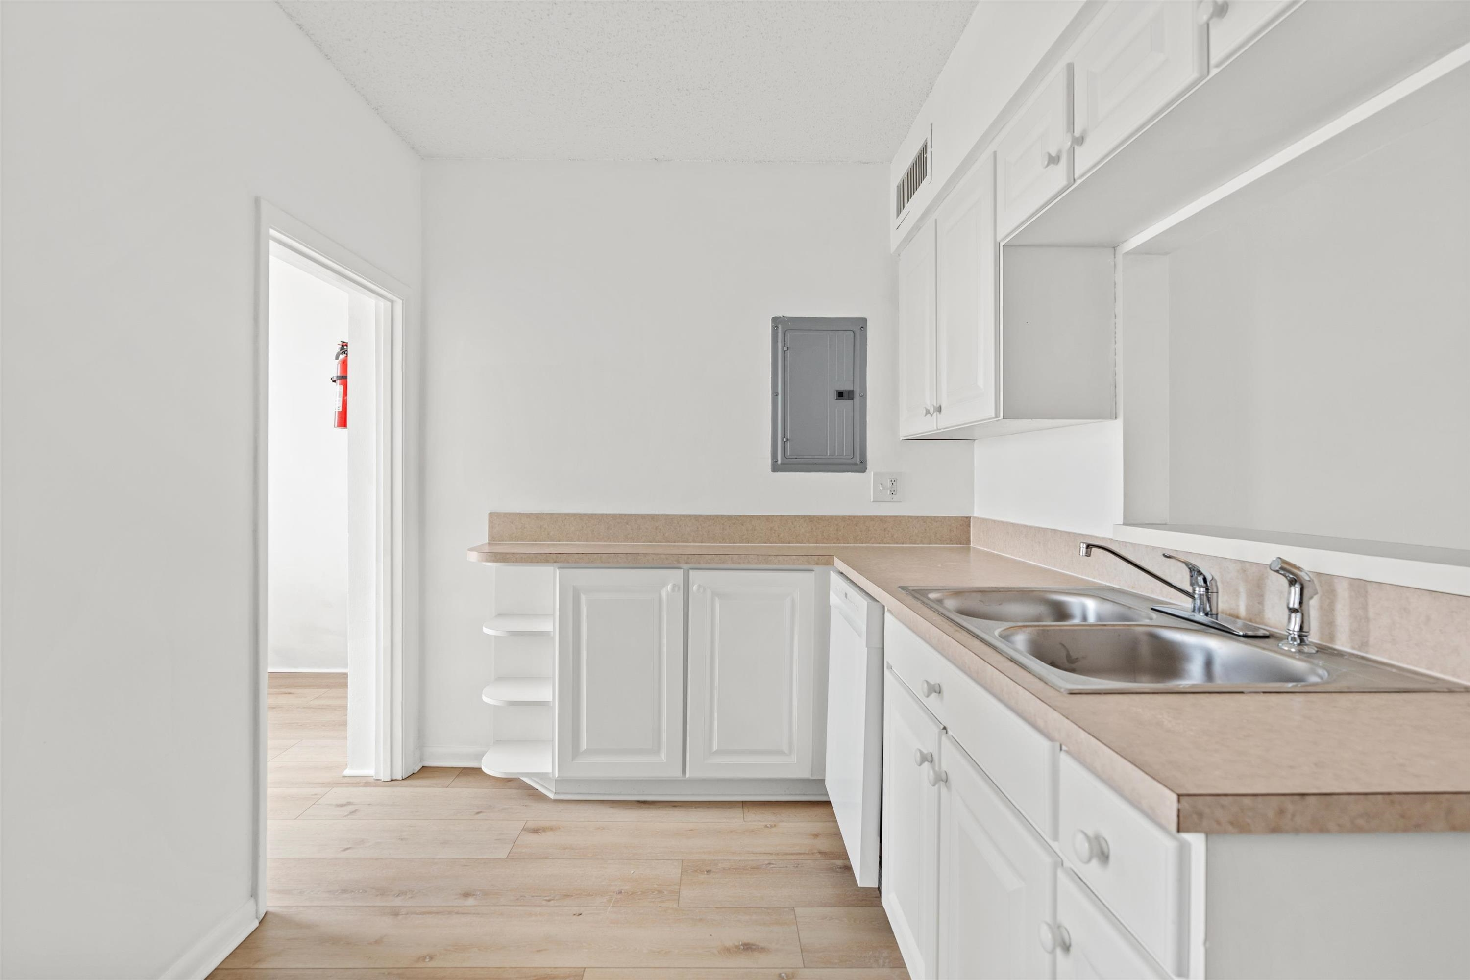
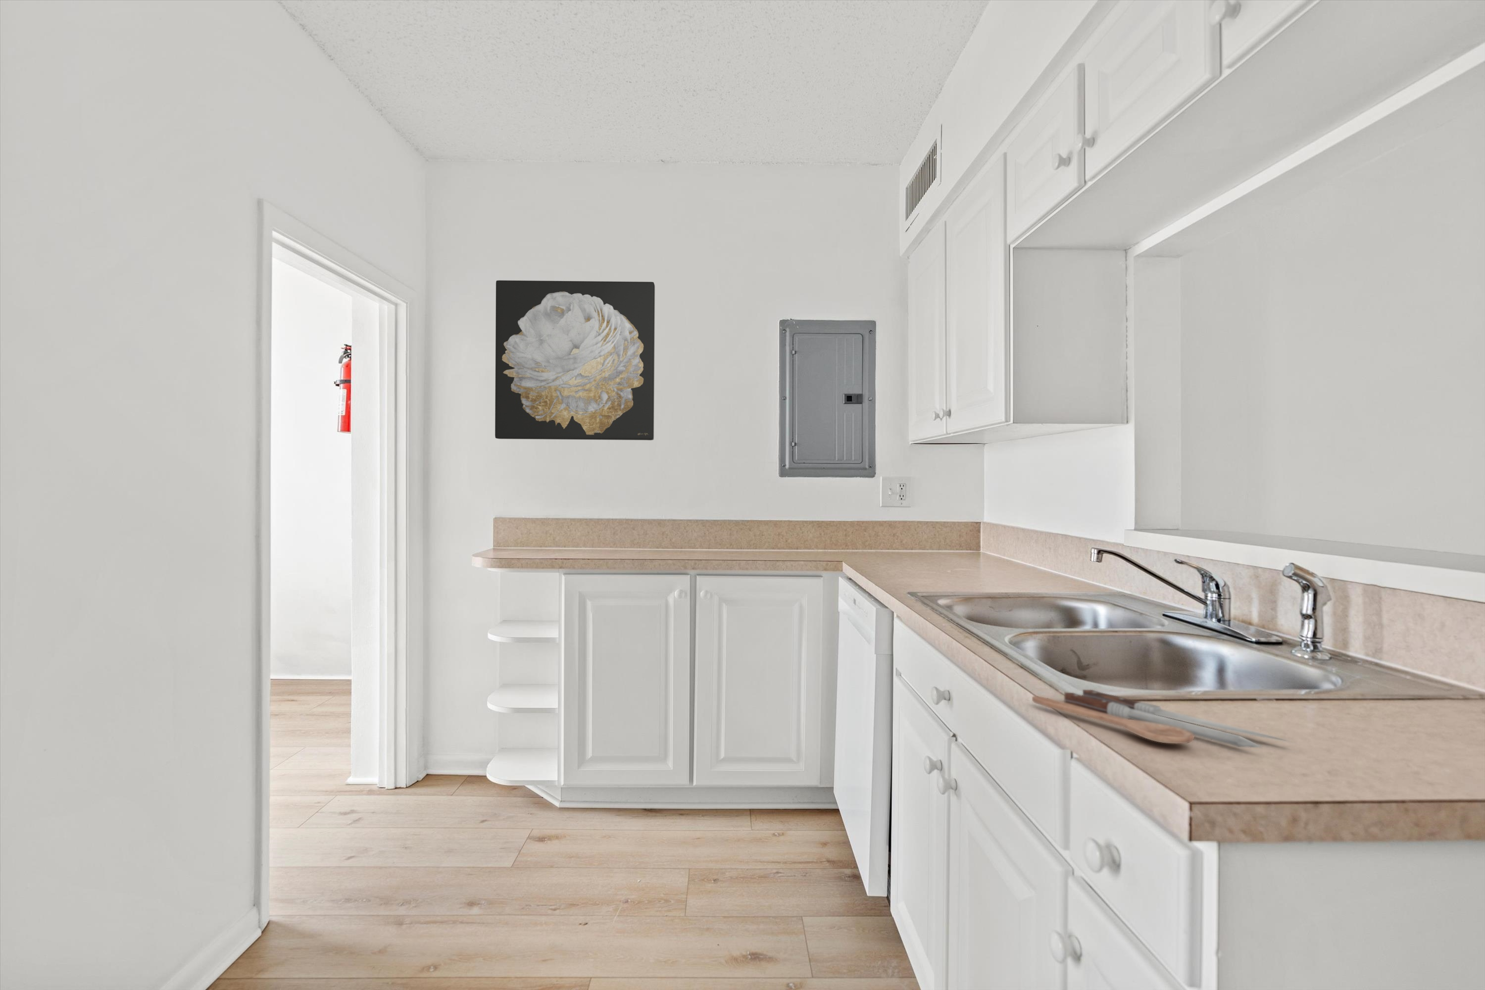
+ wall art (576, 361)
+ spoon (1149, 720)
